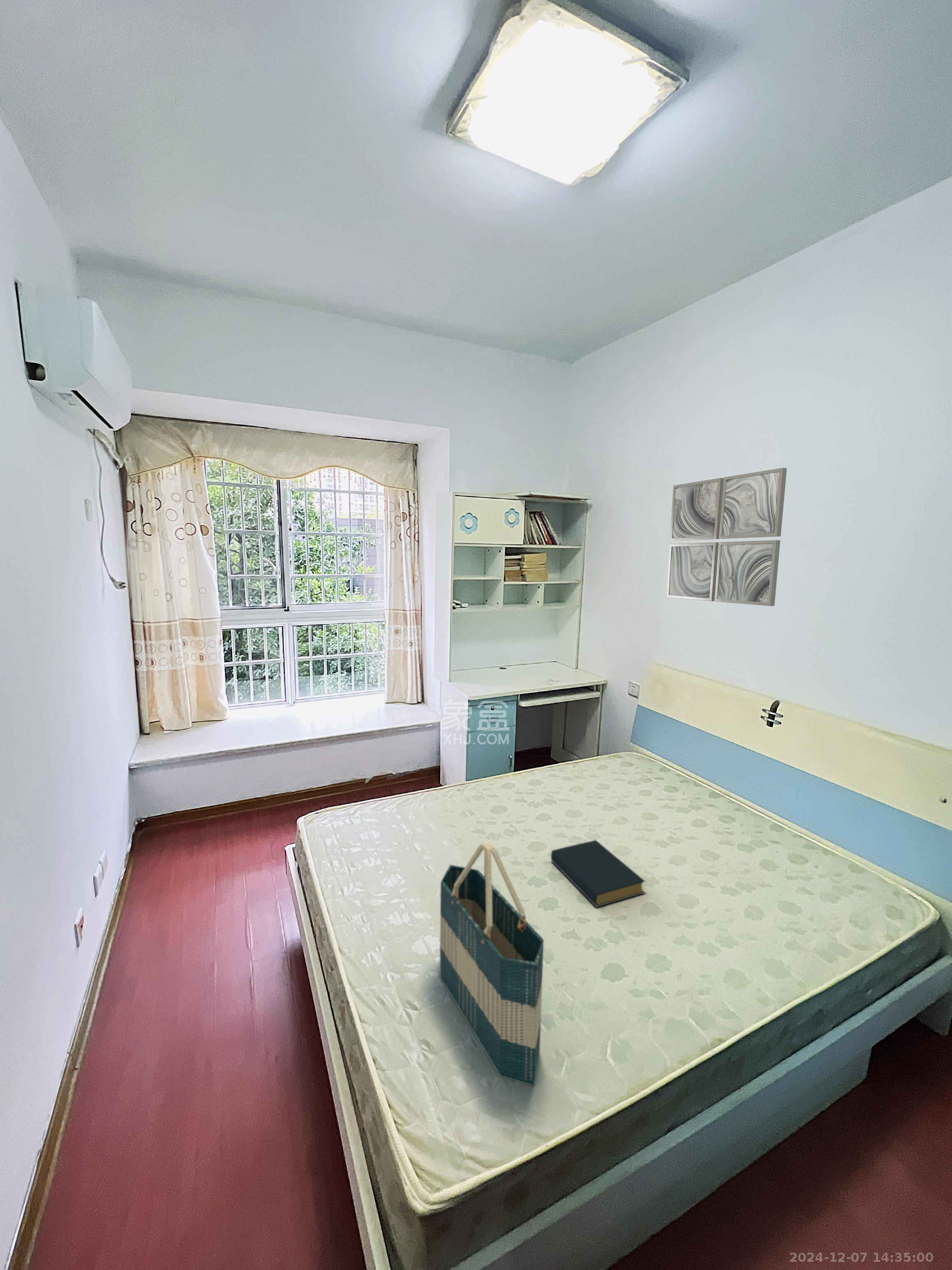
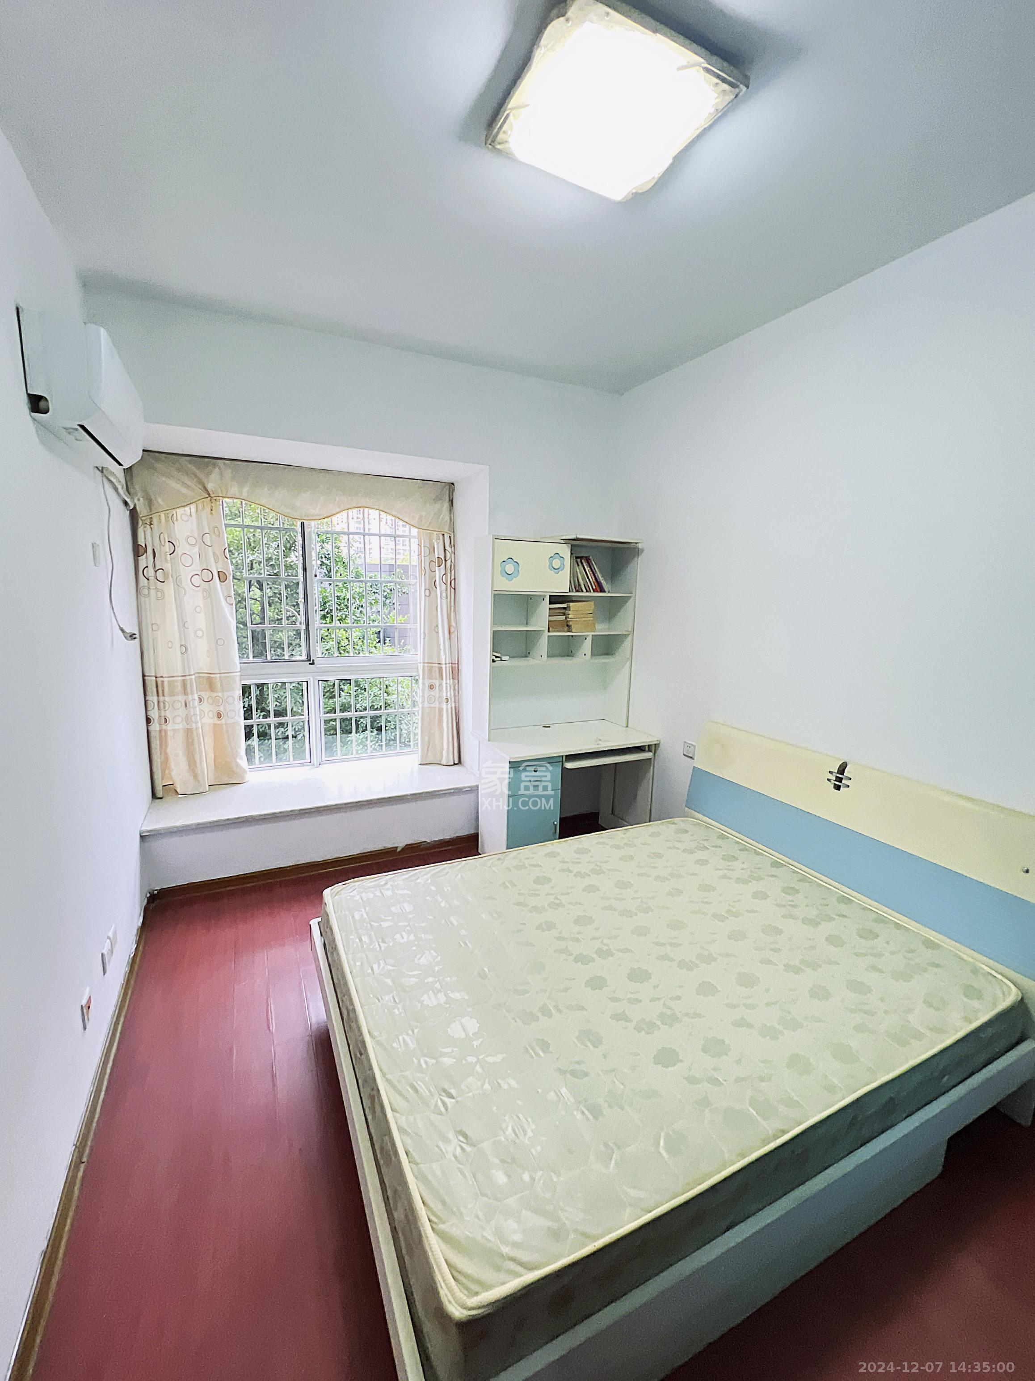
- wall art (719, 539)
- hardback book (595, 871)
- tote bag (487, 932)
